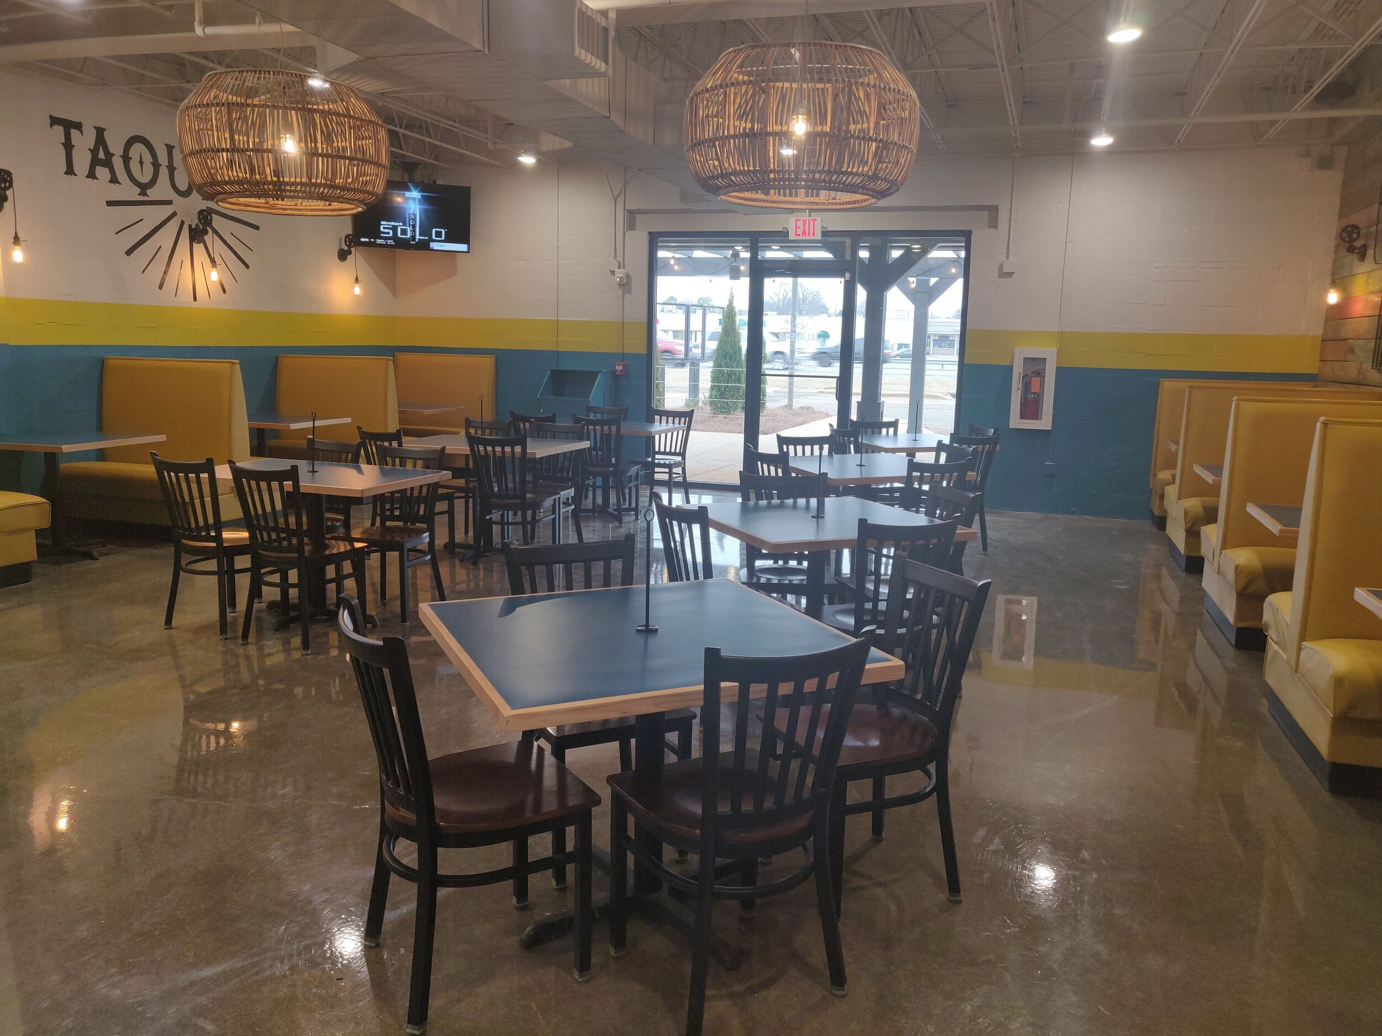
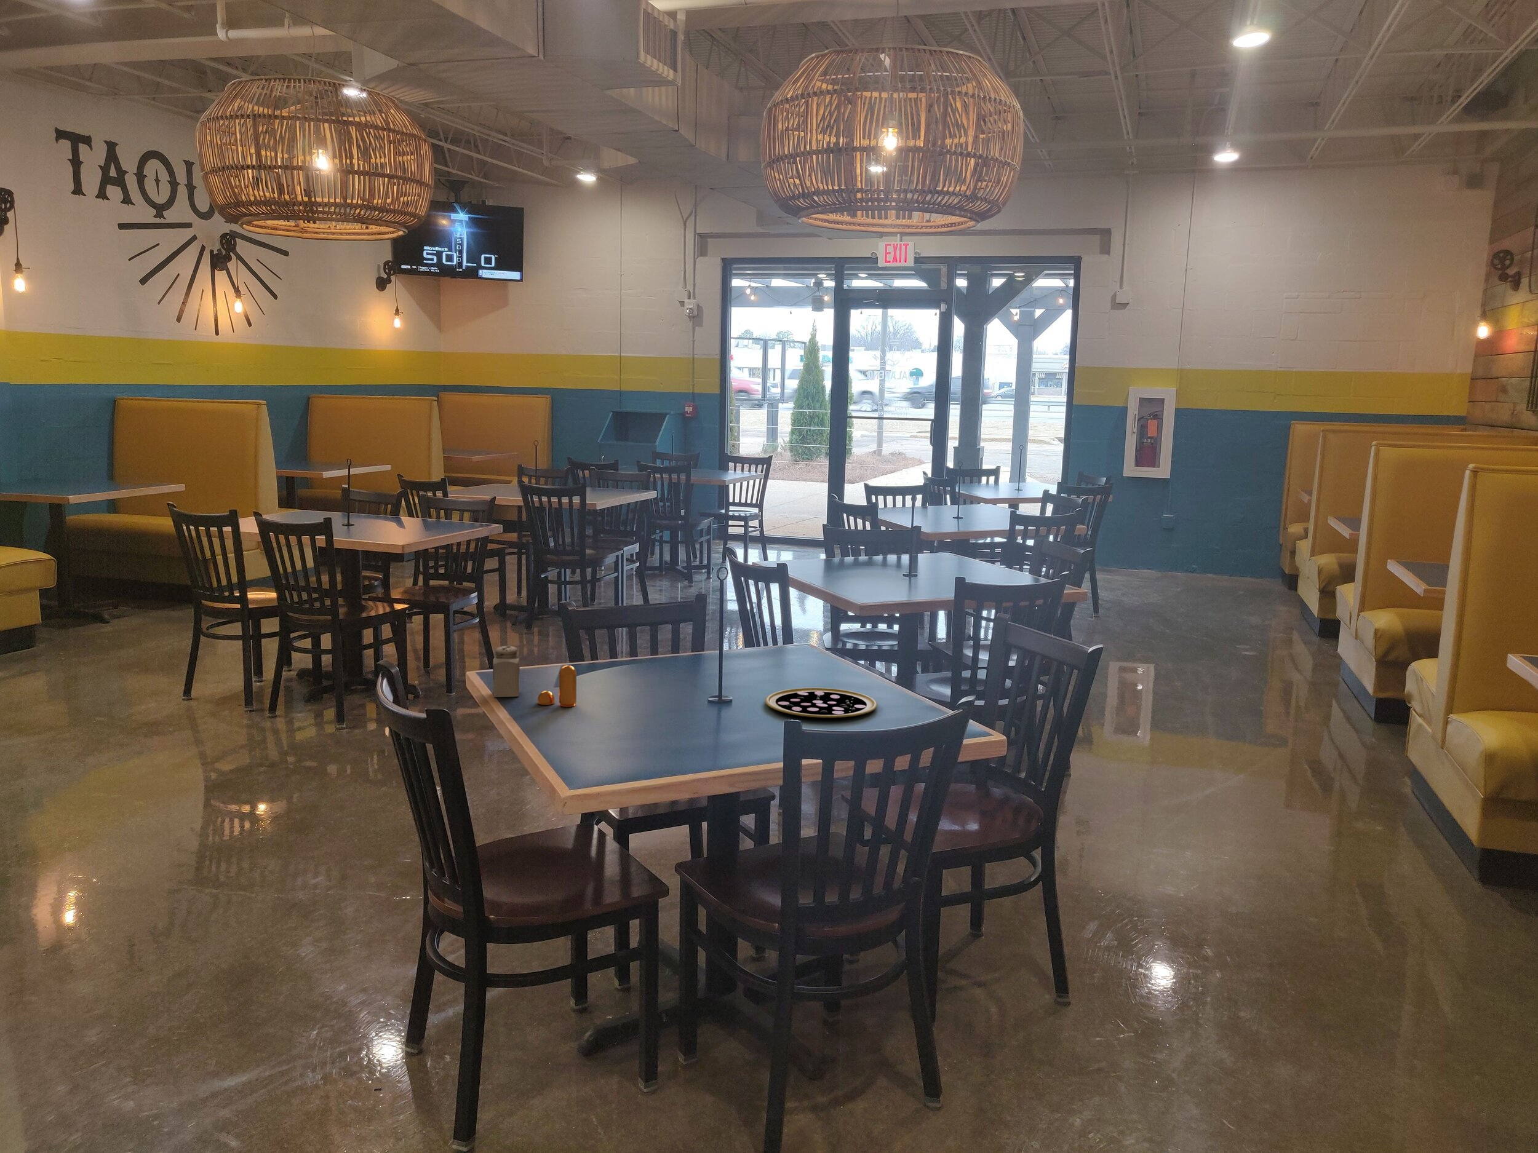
+ pizza (821, 702)
+ pepper shaker (559, 684)
+ salt shaker (506, 670)
